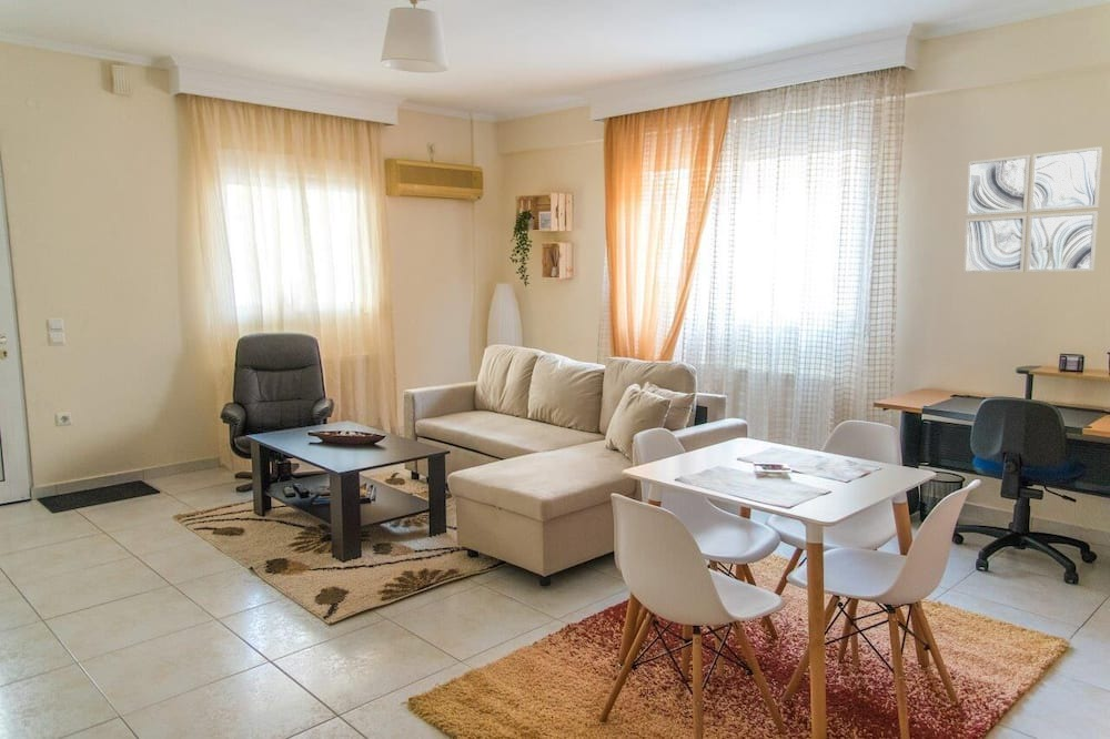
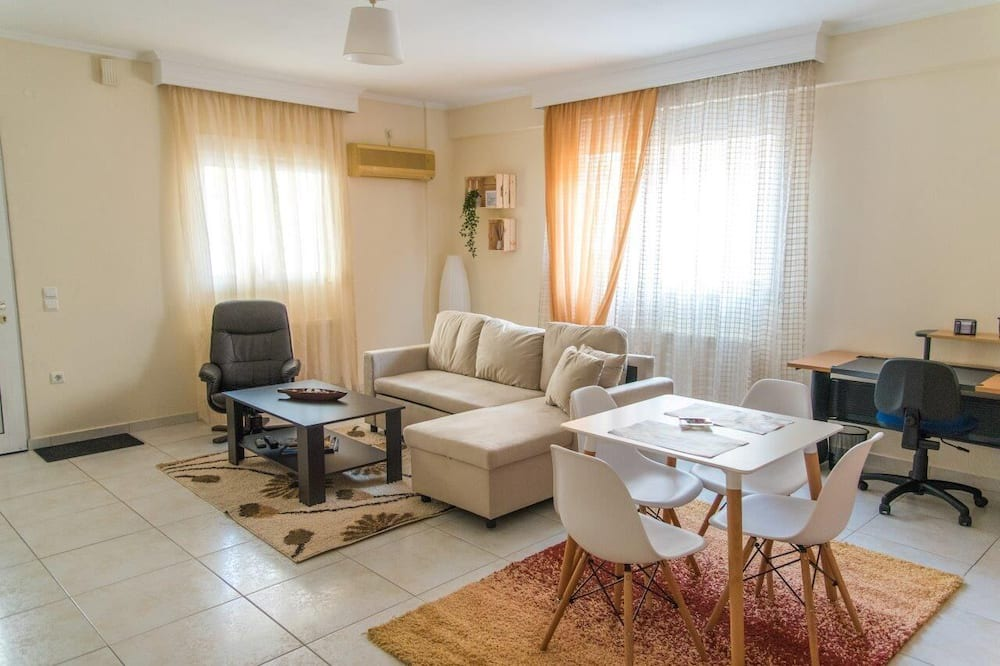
- wall art (1027, 212)
